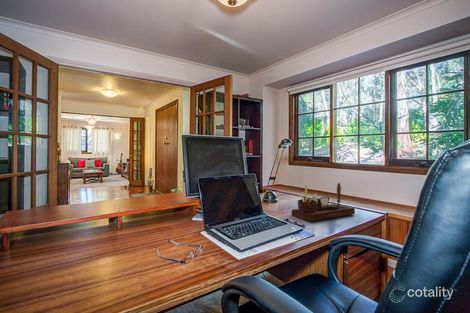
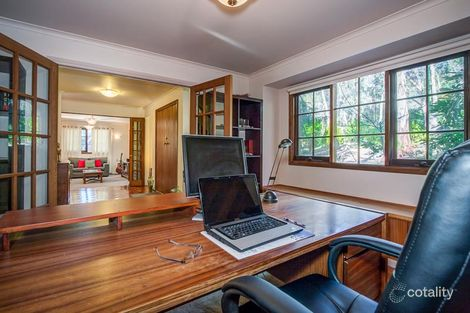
- desk organizer (321, 199)
